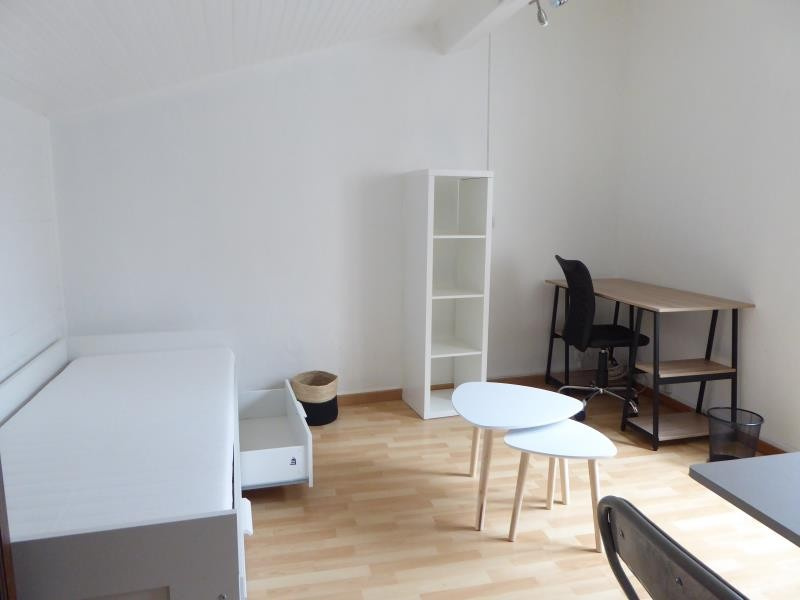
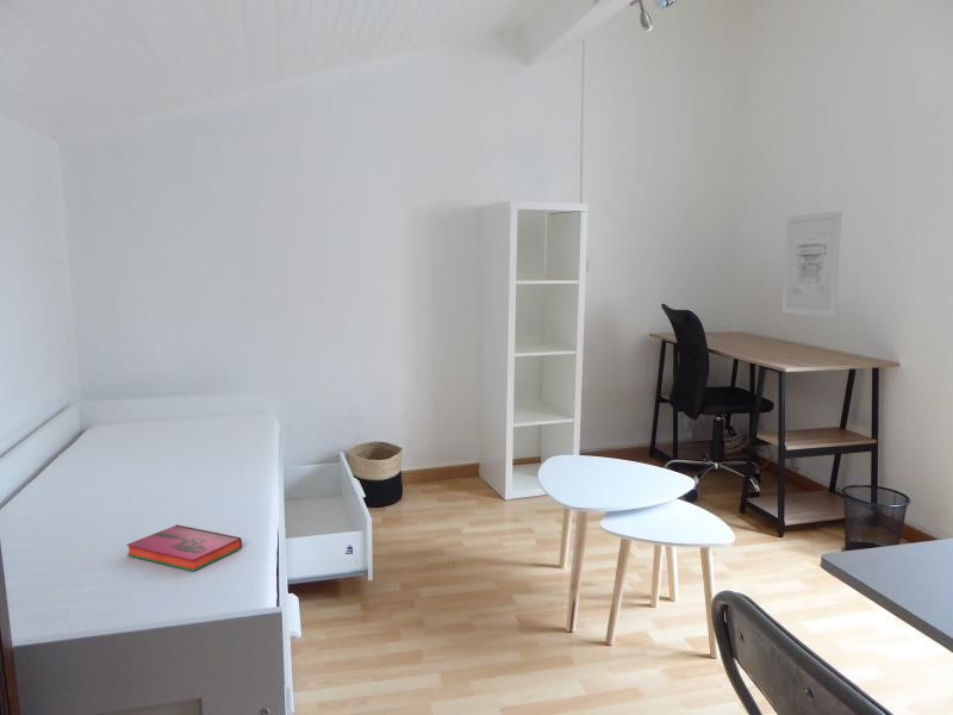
+ hardback book (185, 546)
+ wall art (810, 265)
